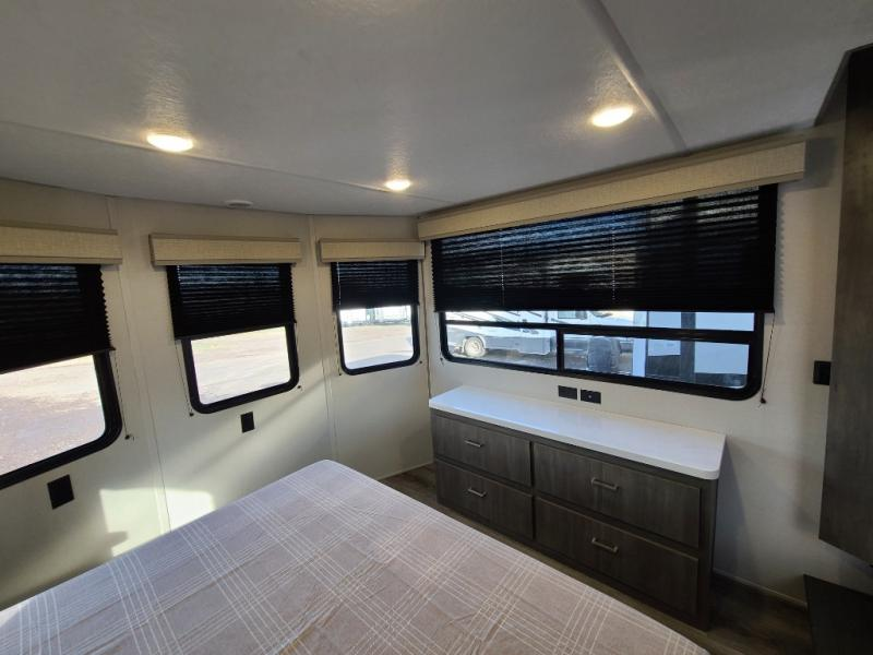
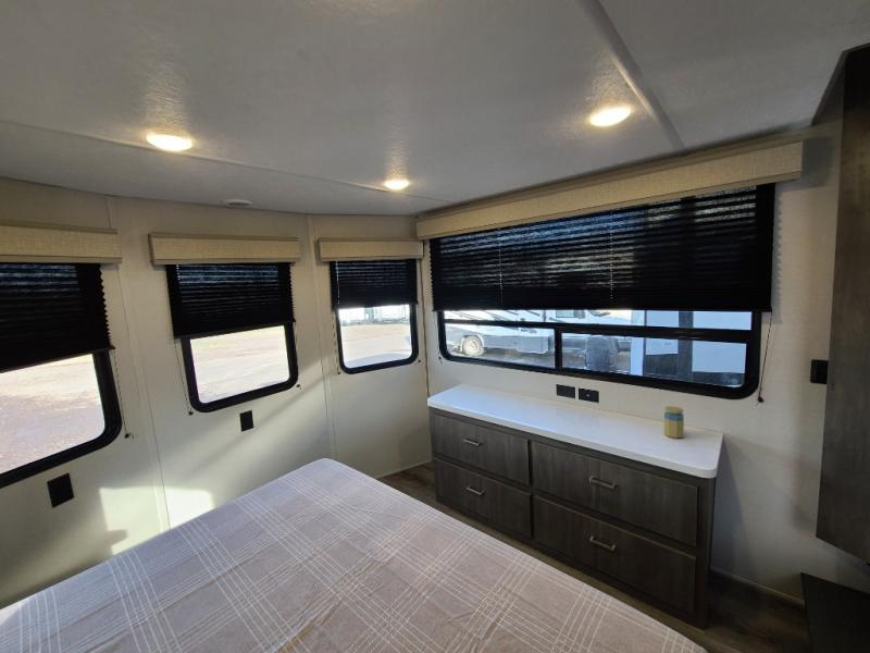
+ jar (673, 421)
